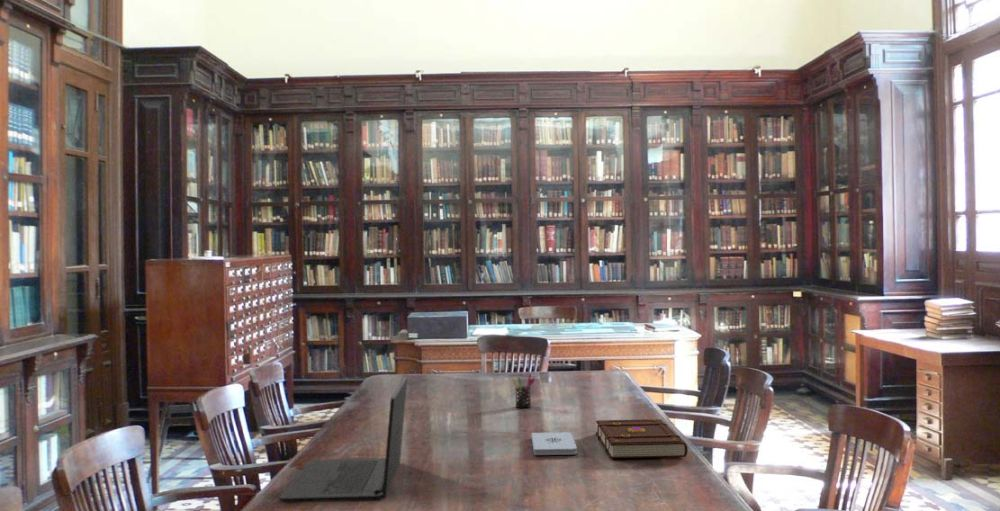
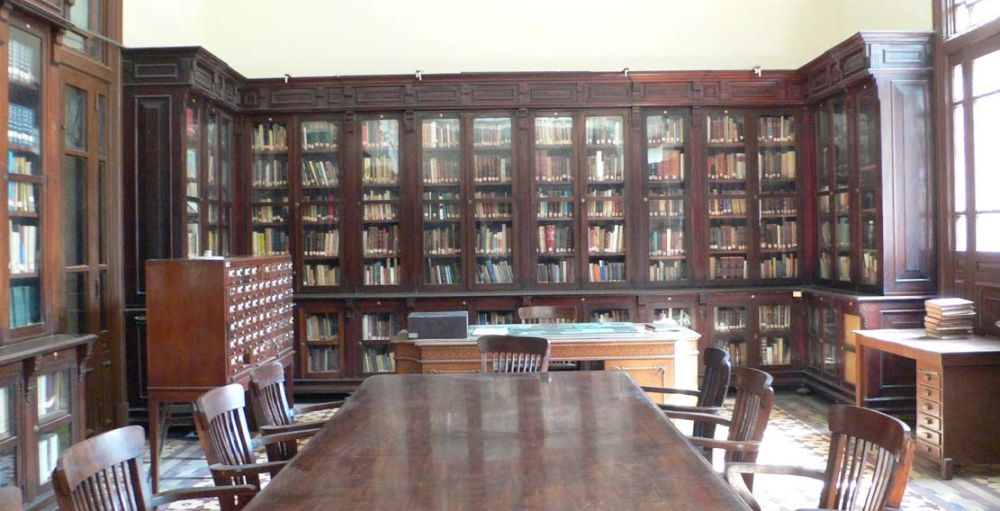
- pen holder (523, 390)
- notepad (553, 443)
- book (638, 436)
- laptop (348, 459)
